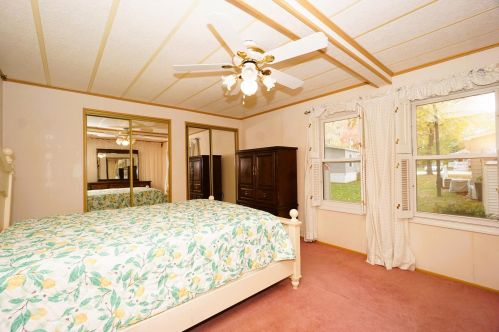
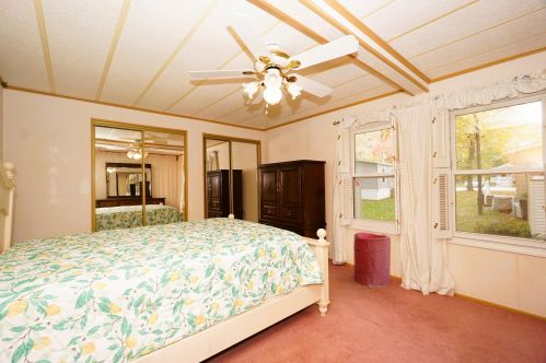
+ laundry hamper (371, 257)
